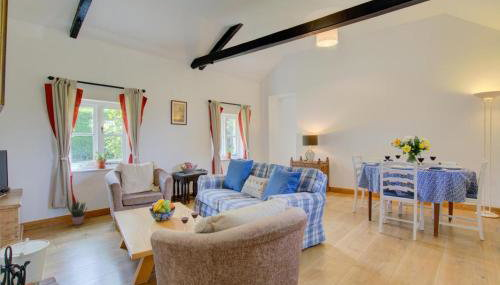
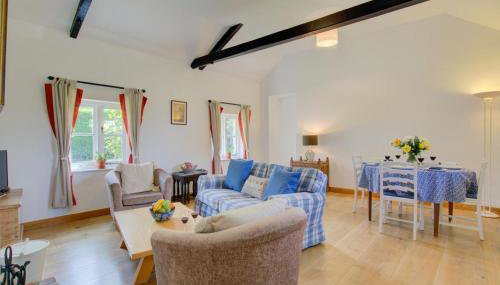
- potted plant (77, 212)
